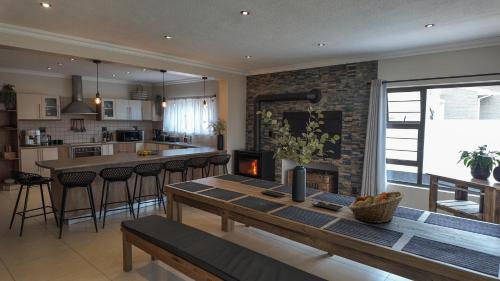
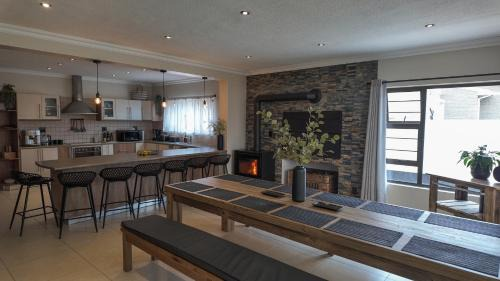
- fruit basket (375, 204)
